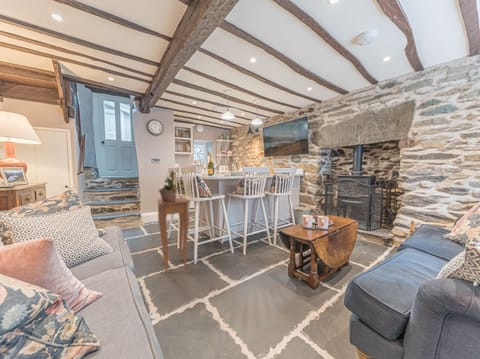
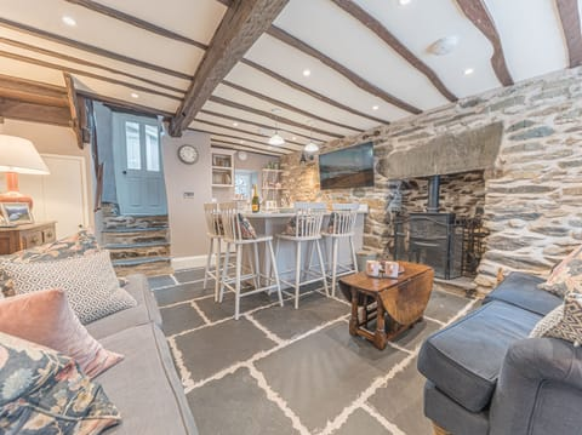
- side table (180, 233)
- potted plant (168, 184)
